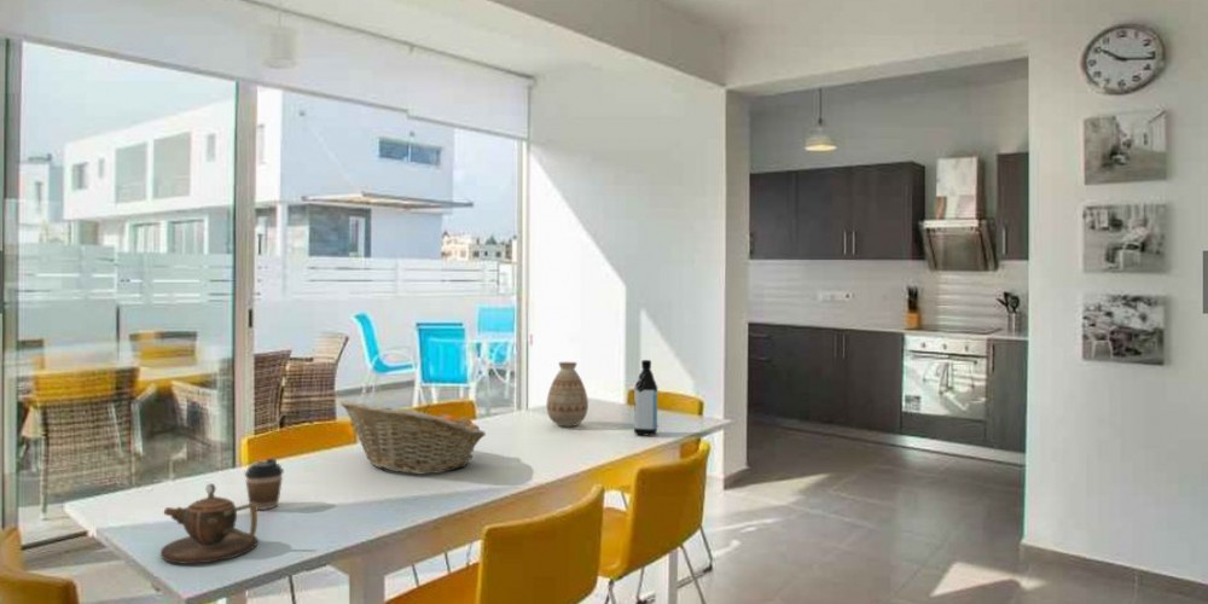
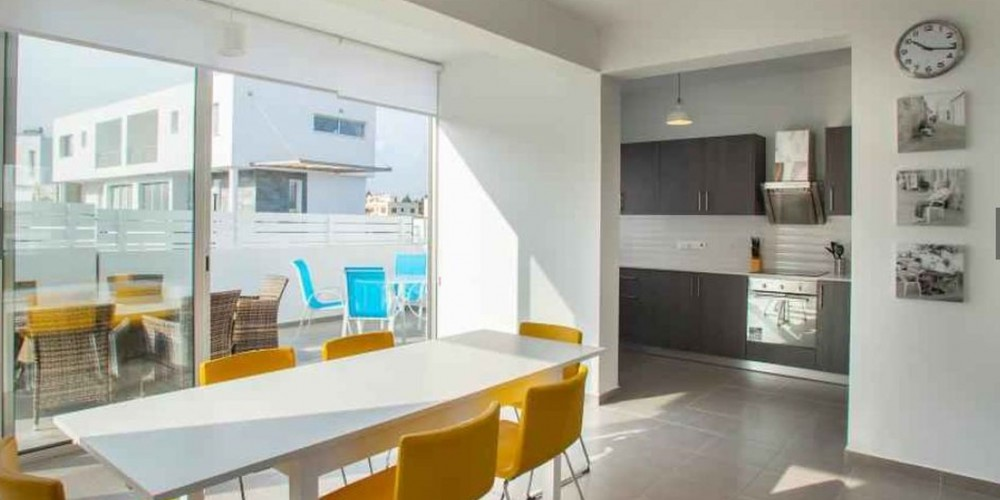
- vase (567, 394)
- coffee cup (263, 482)
- water bottle (645, 396)
- fruit basket (412, 430)
- teapot (210, 516)
